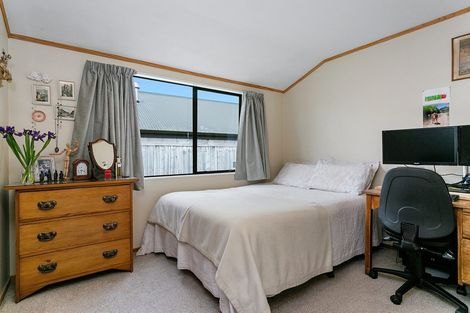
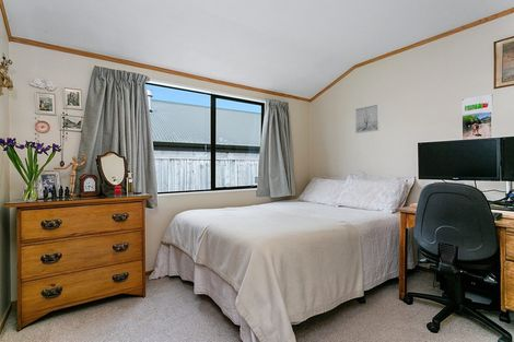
+ wall art (366, 119)
